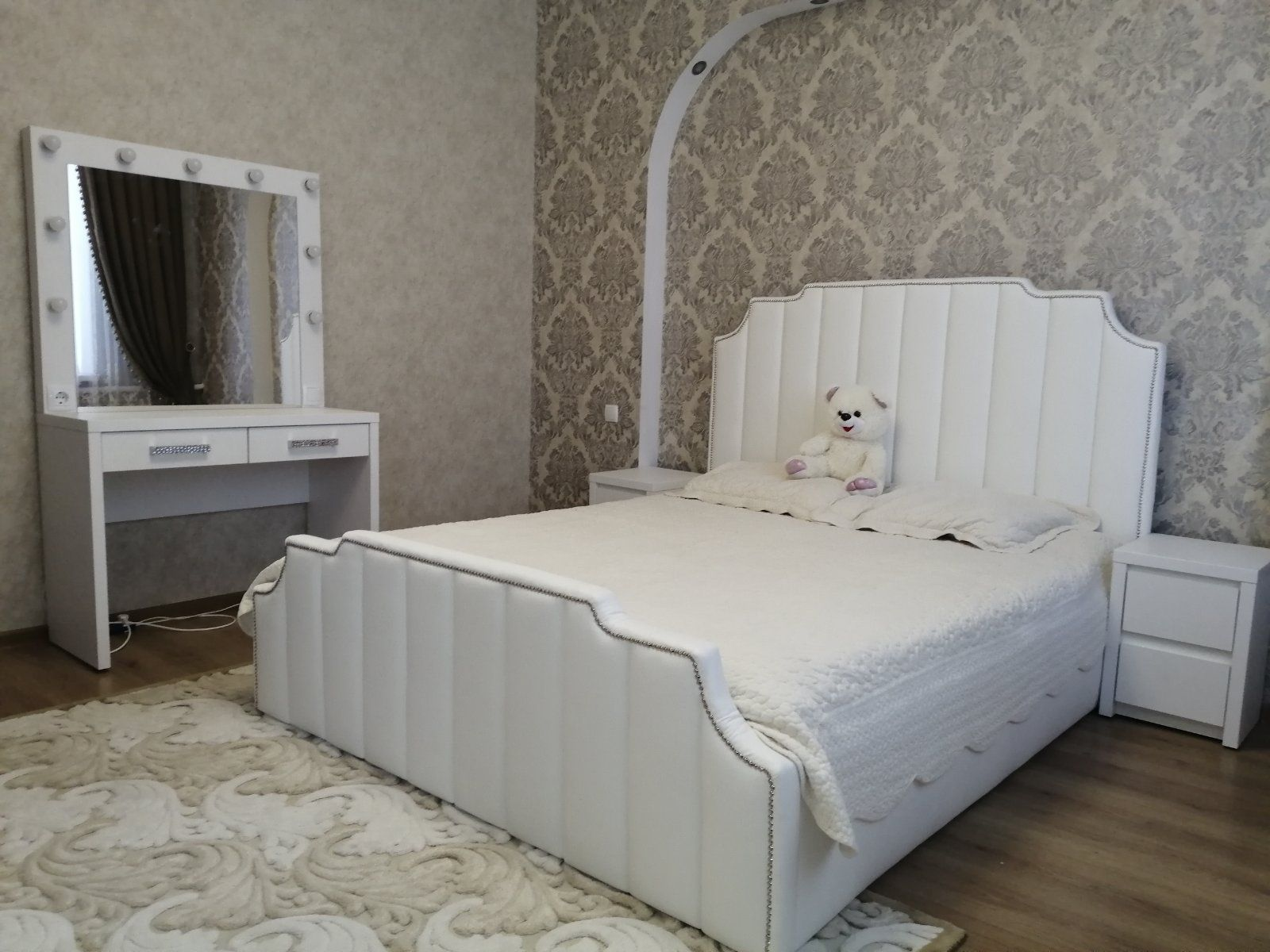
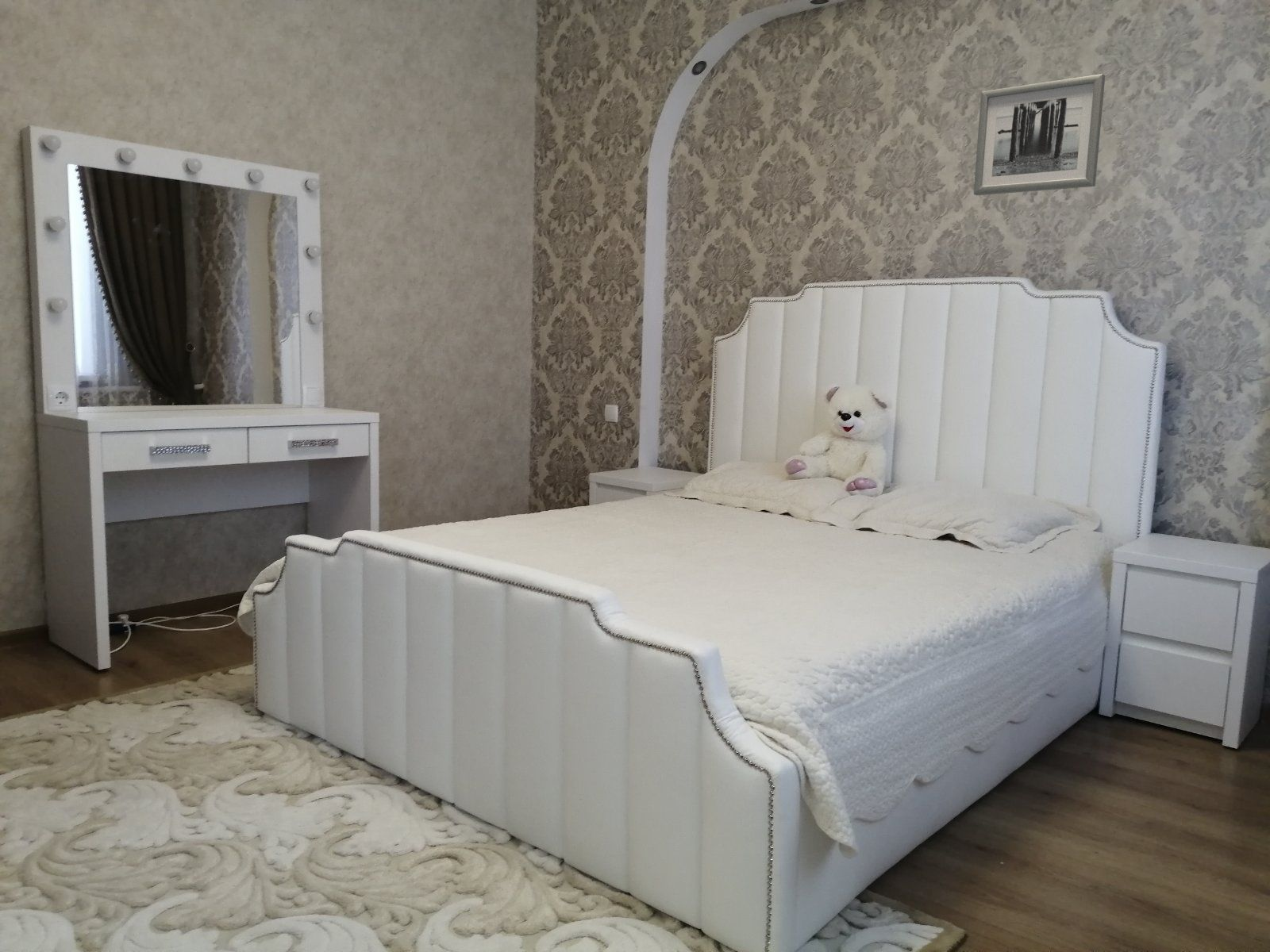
+ wall art (1036, 137)
